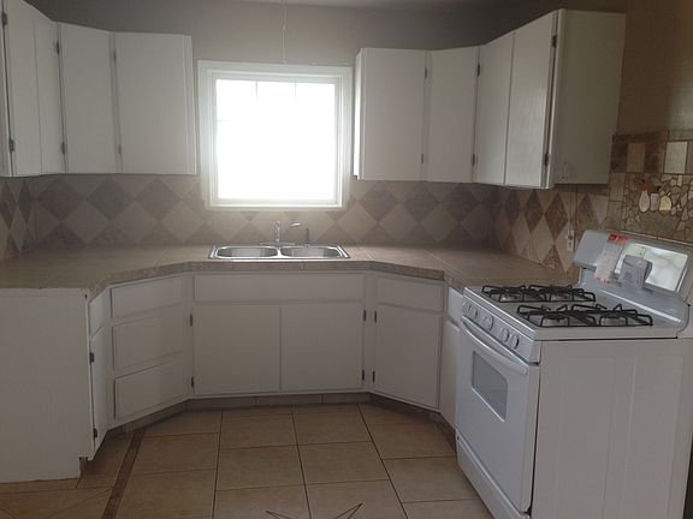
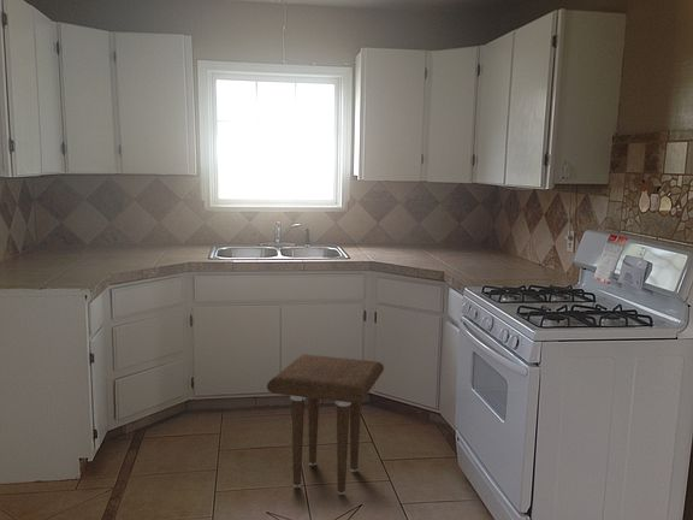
+ side table (337, 424)
